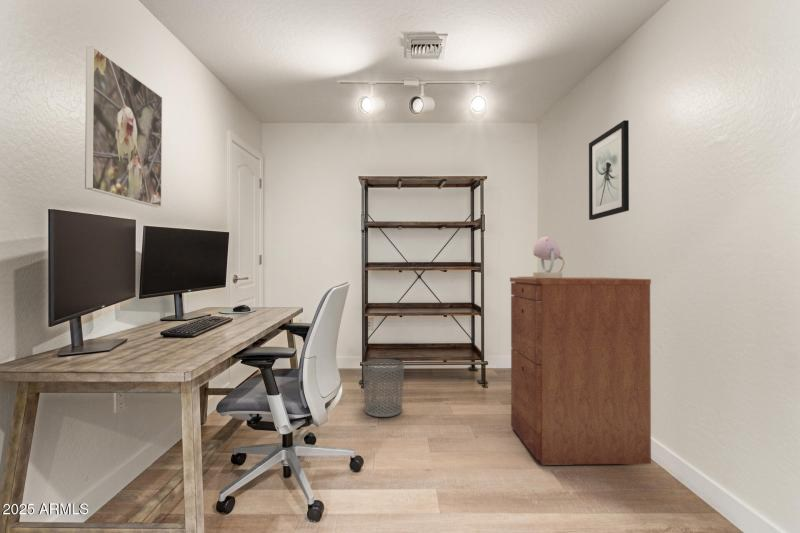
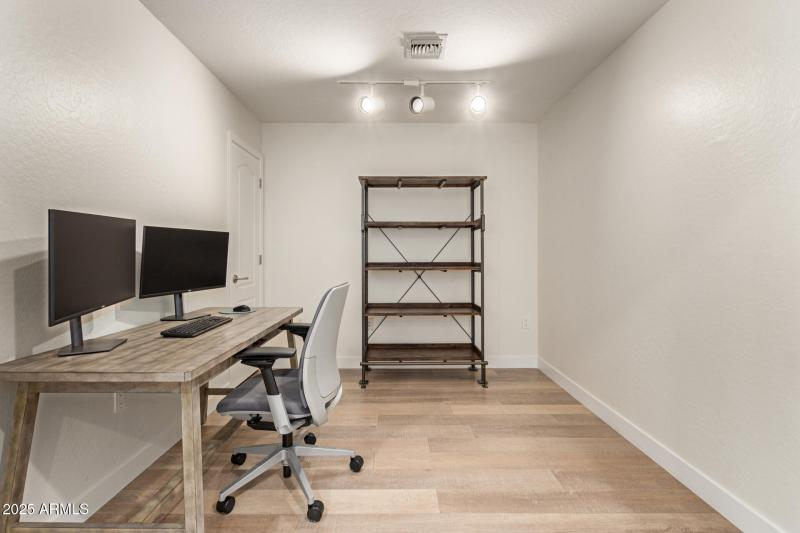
- filing cabinet (573, 361)
- table lamp (540, 257)
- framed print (128, 137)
- waste bin (383, 387)
- wall art (607, 174)
